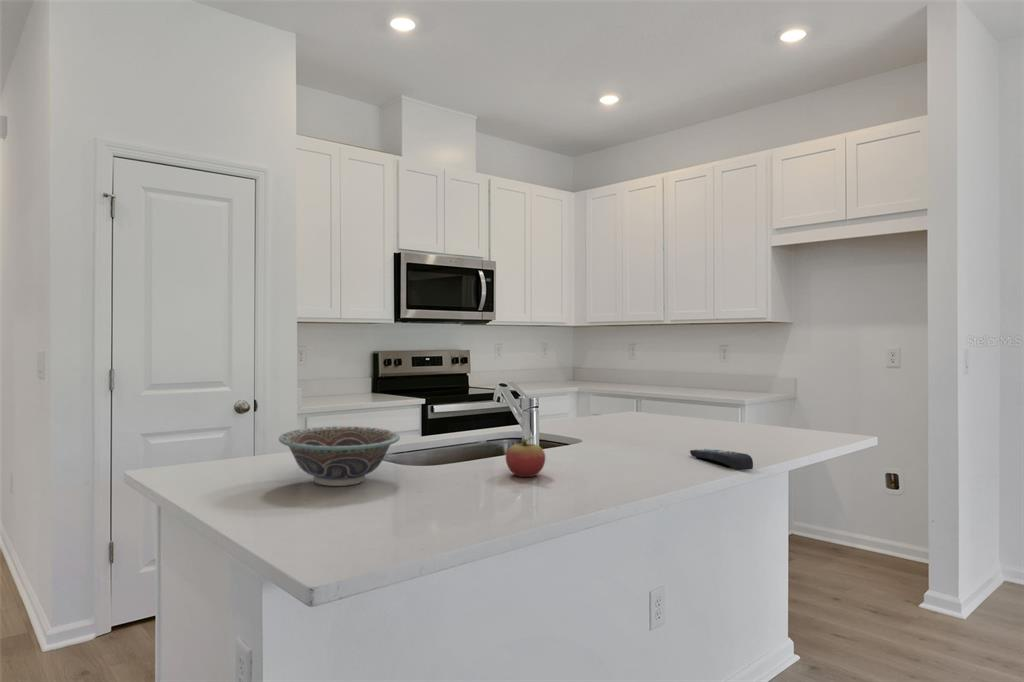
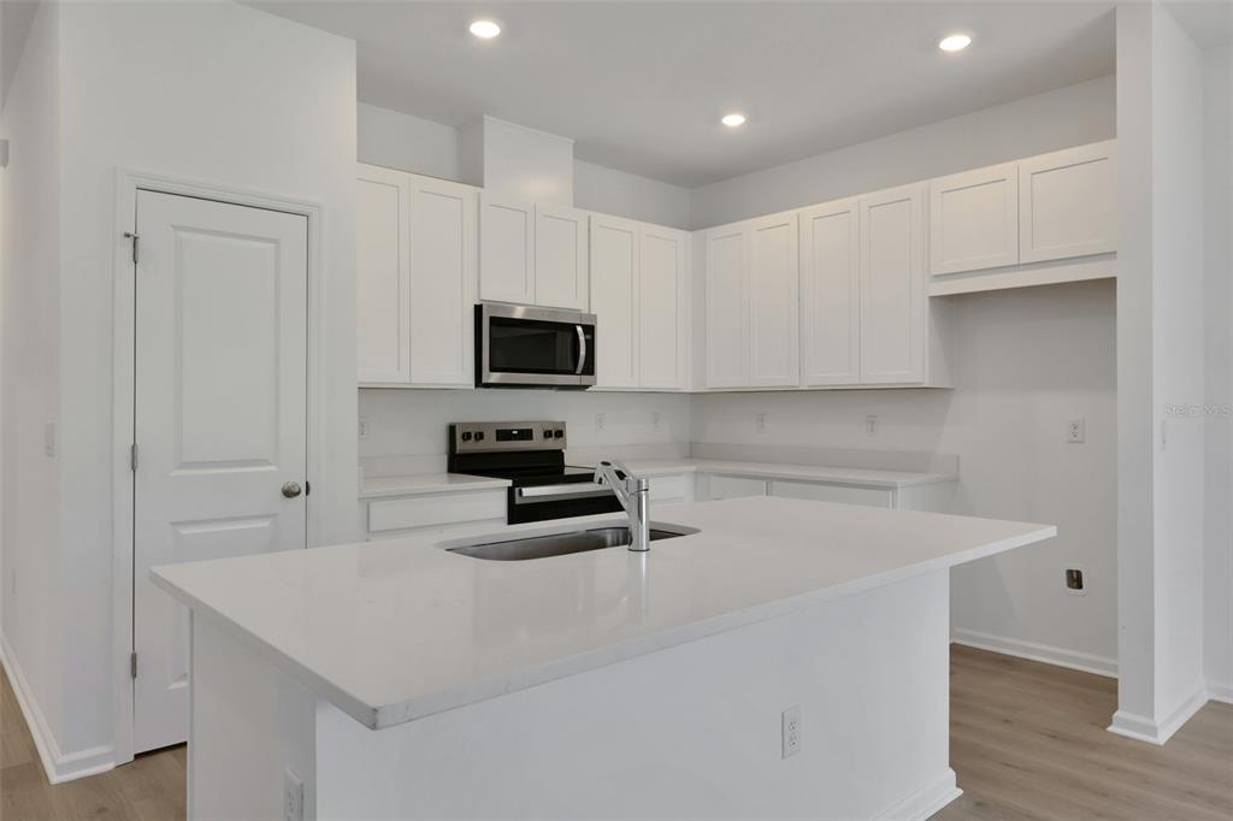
- fruit (525, 455)
- remote control (720, 456)
- decorative bowl (340, 457)
